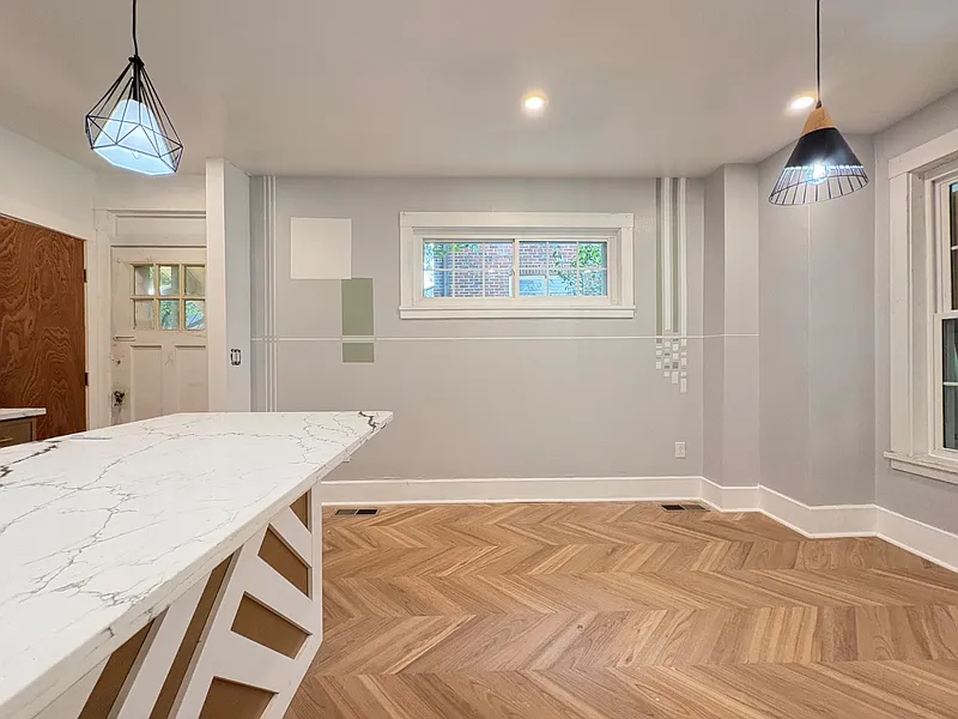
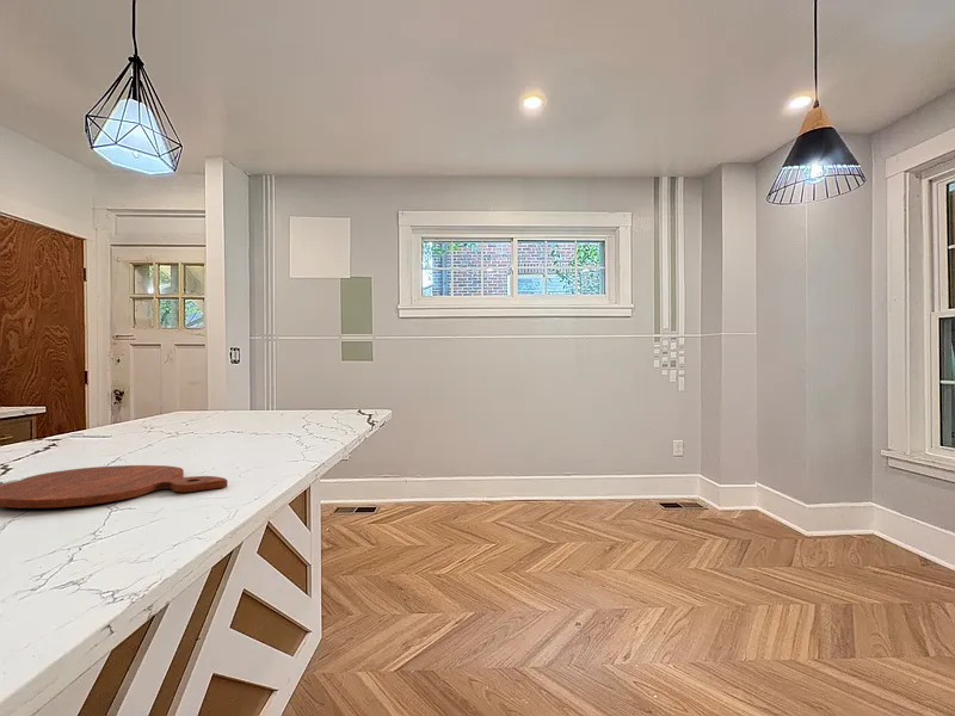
+ cutting board (121, 483)
